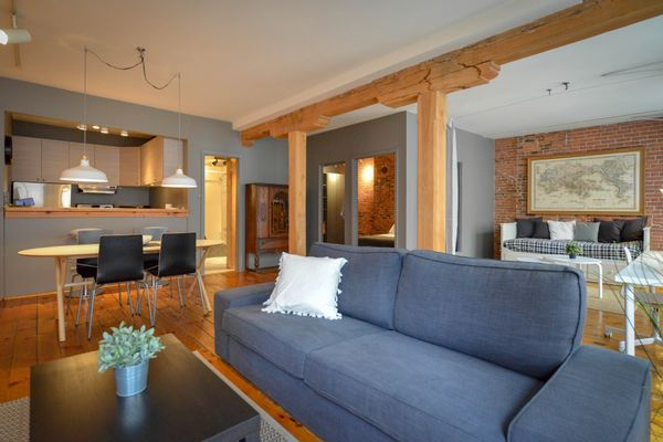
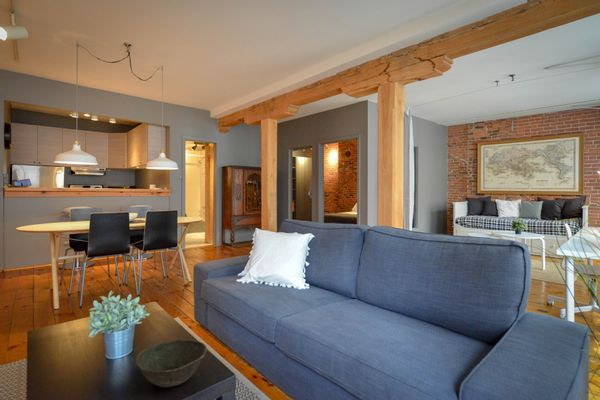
+ bowl (172, 365)
